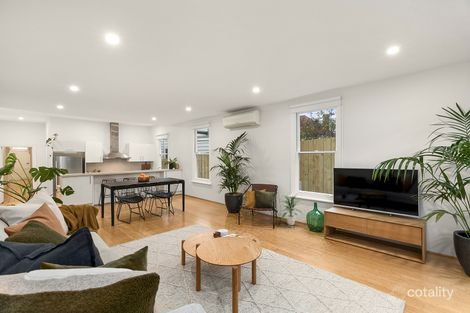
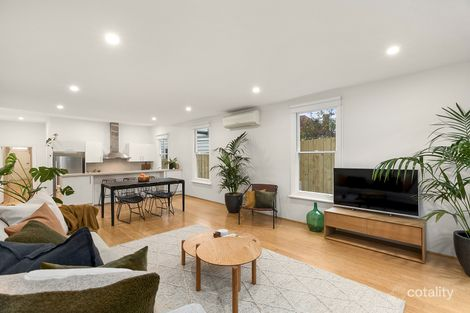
- indoor plant (289, 208)
